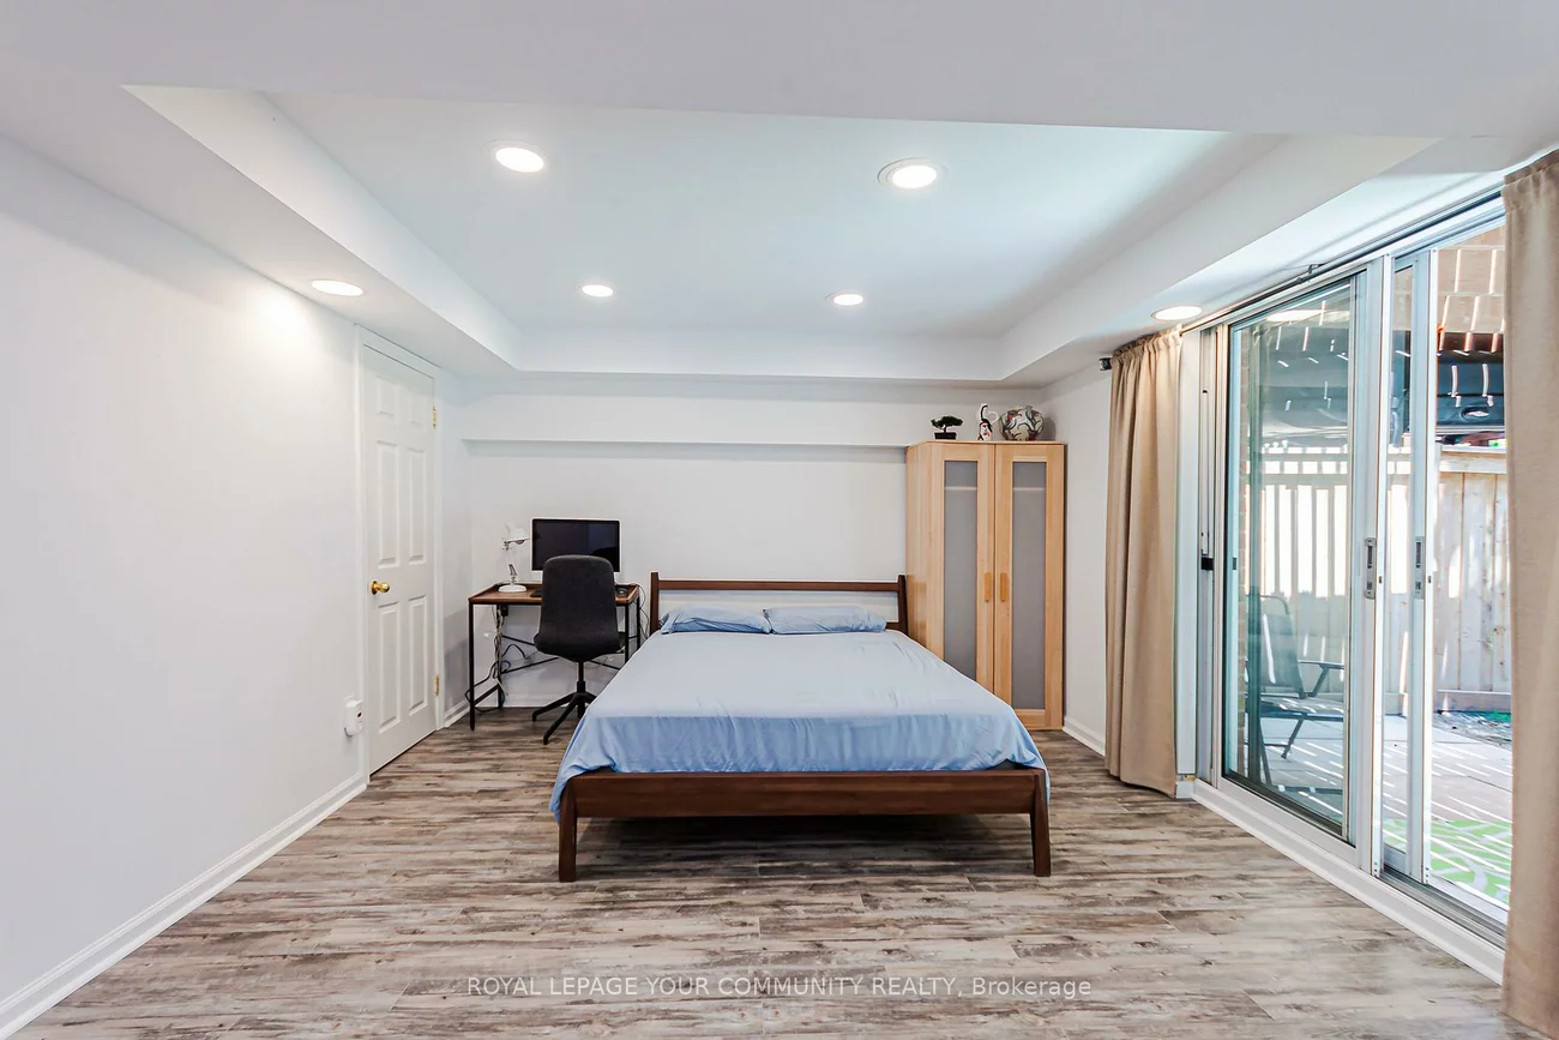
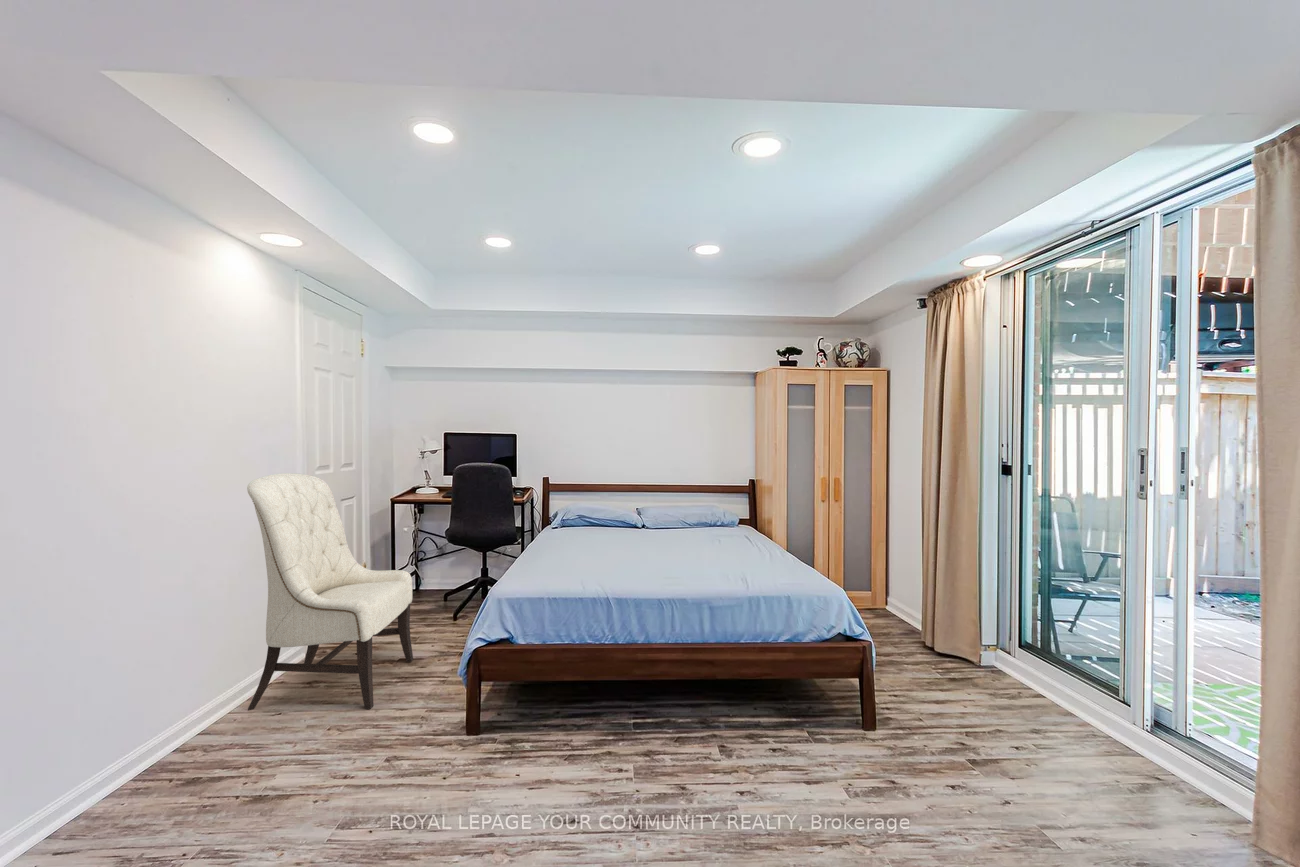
+ chair (332, 578)
